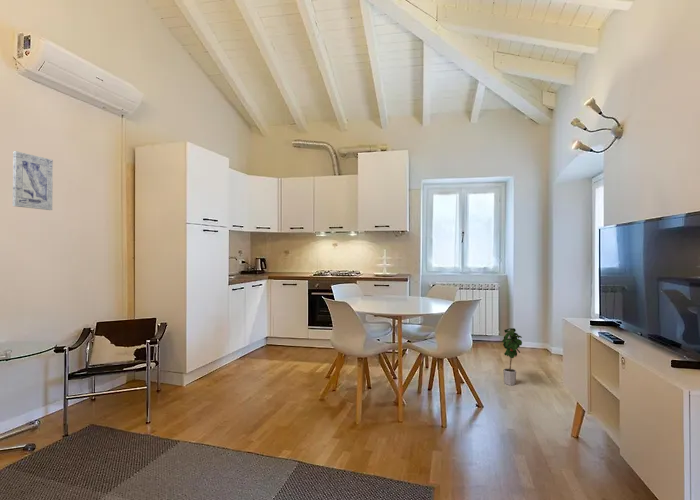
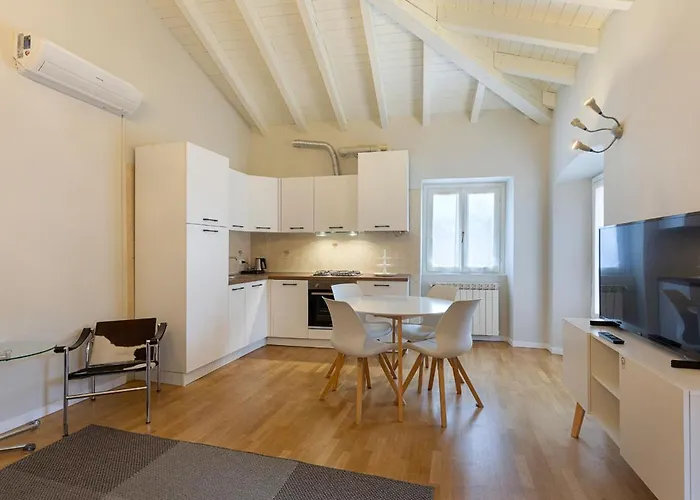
- wall art (33, 181)
- potted plant (511, 356)
